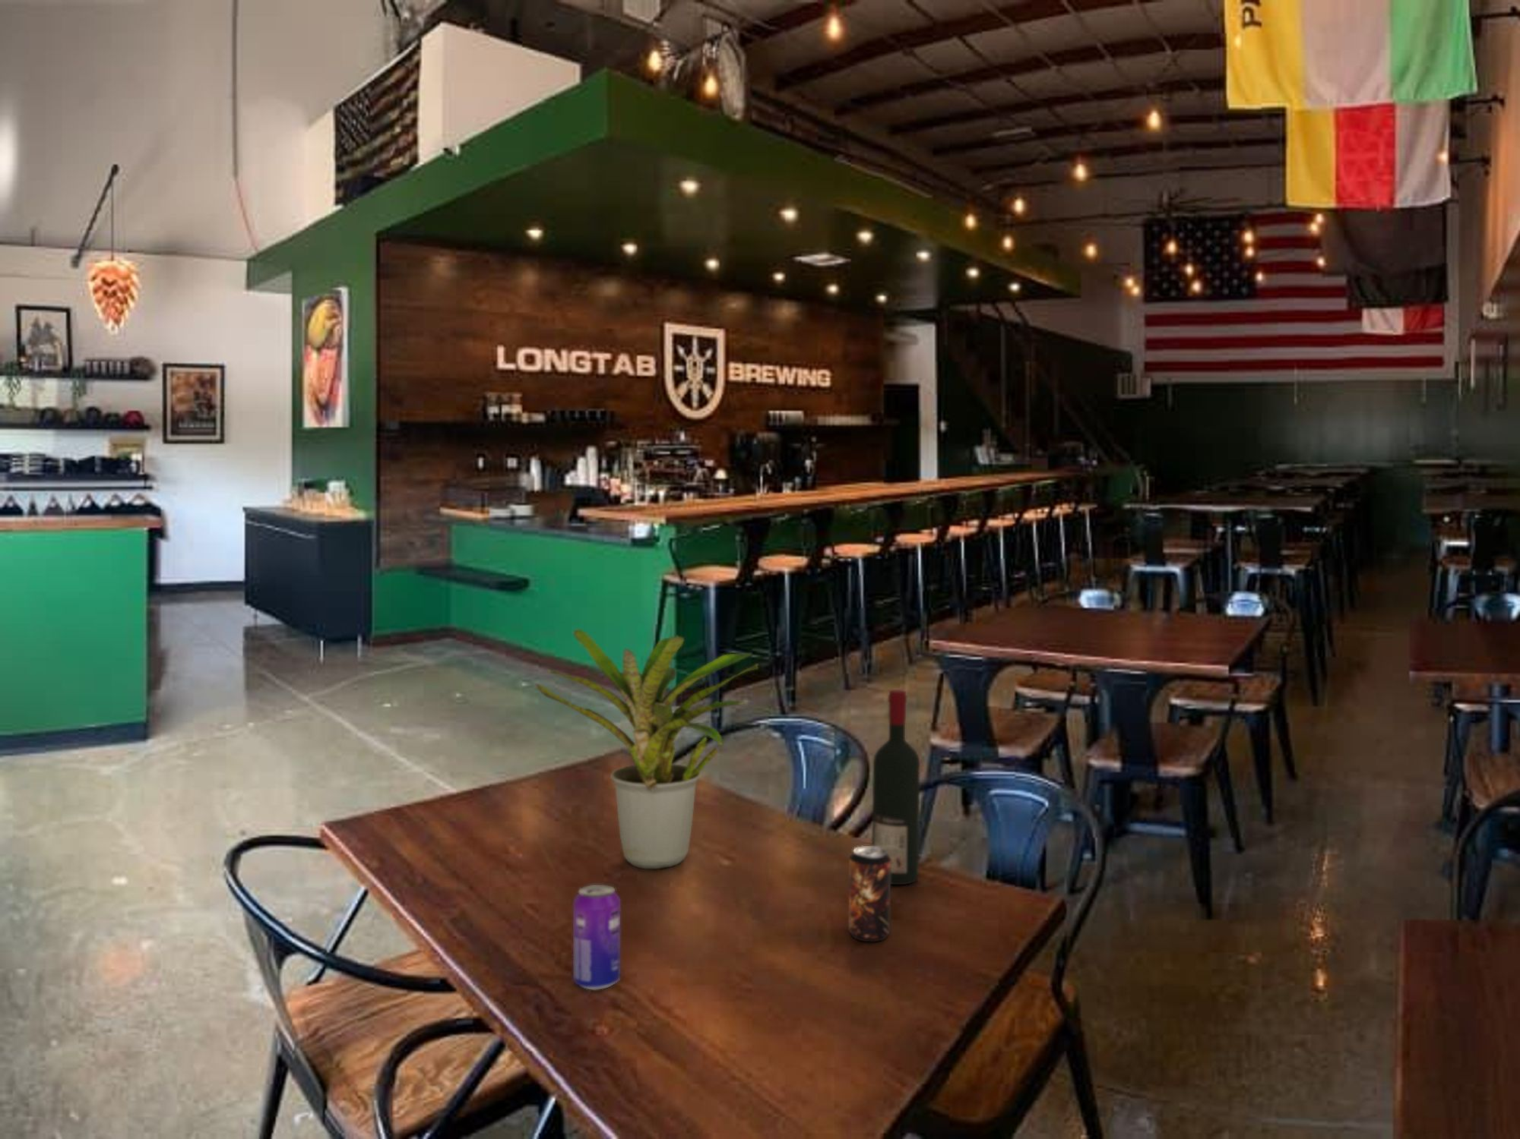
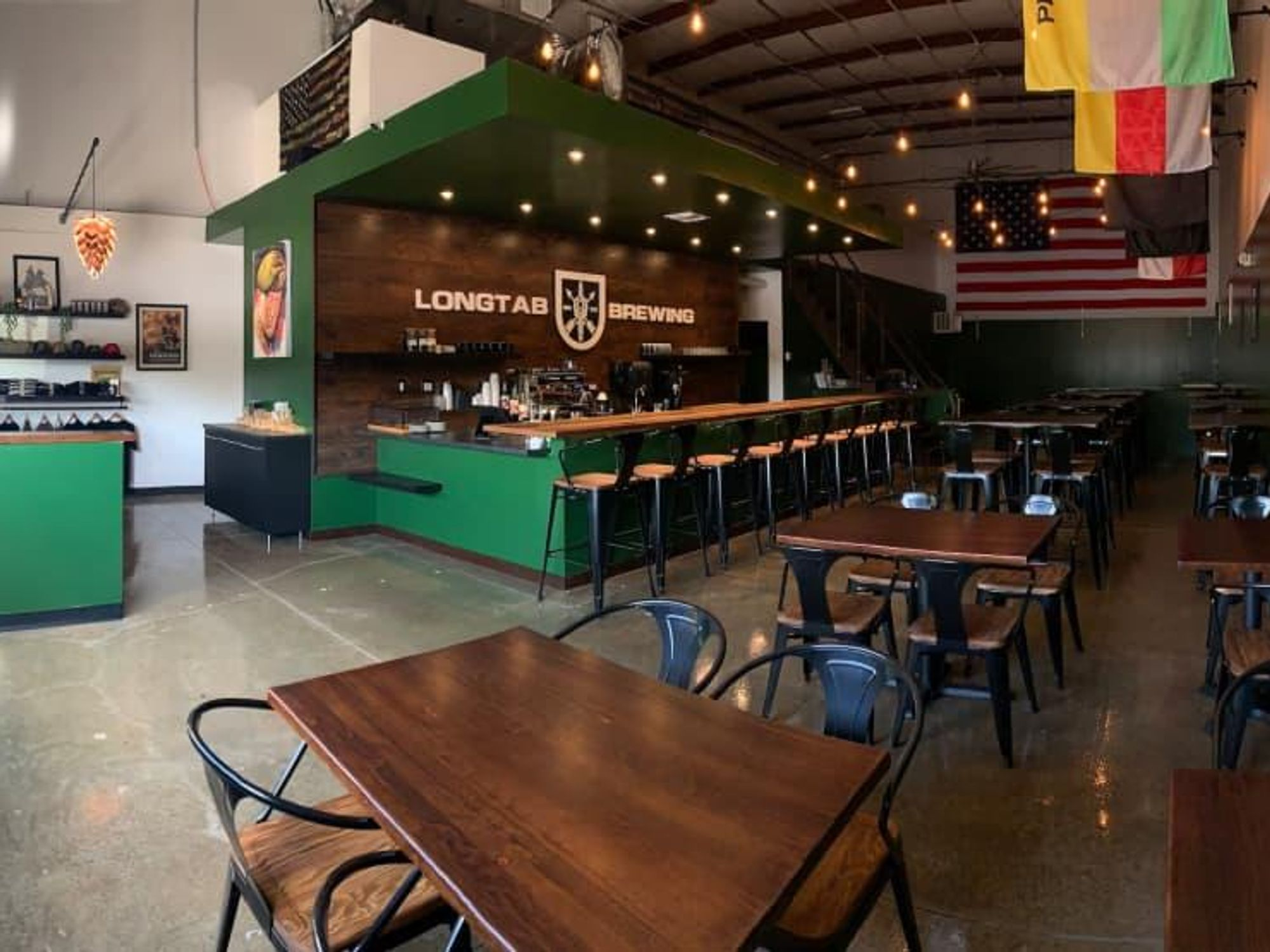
- potted plant (650, 748)
- beverage can (869, 893)
- beverage can (596, 936)
- alcohol (896, 785)
